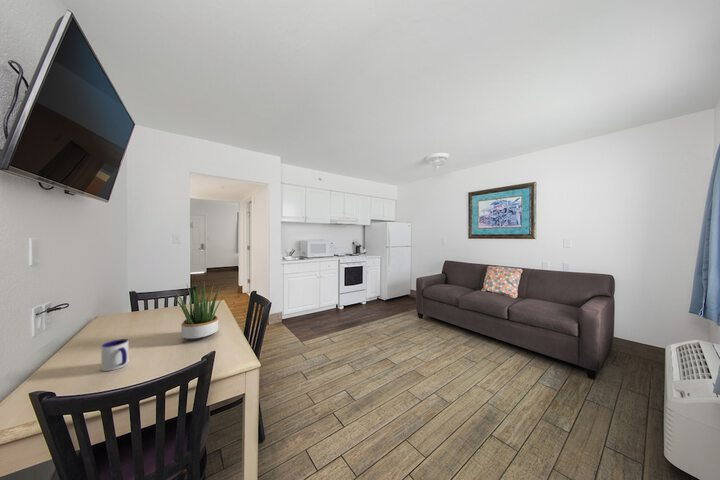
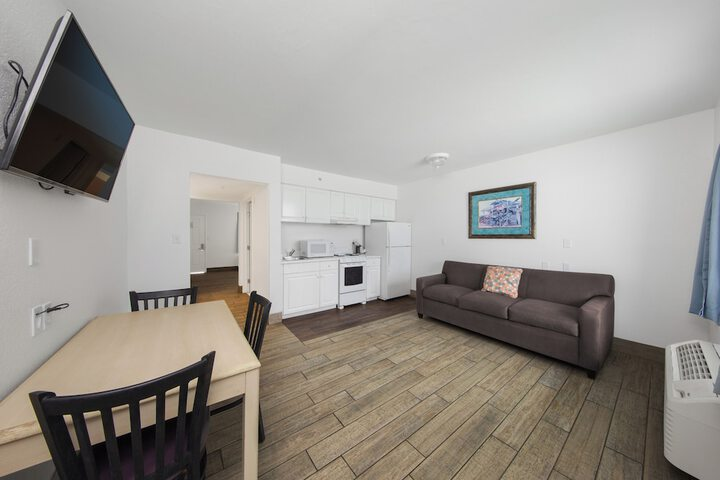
- potted plant (200, 309)
- mug (117, 355)
